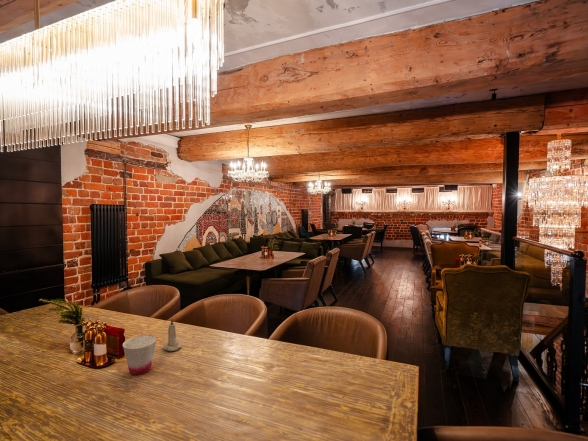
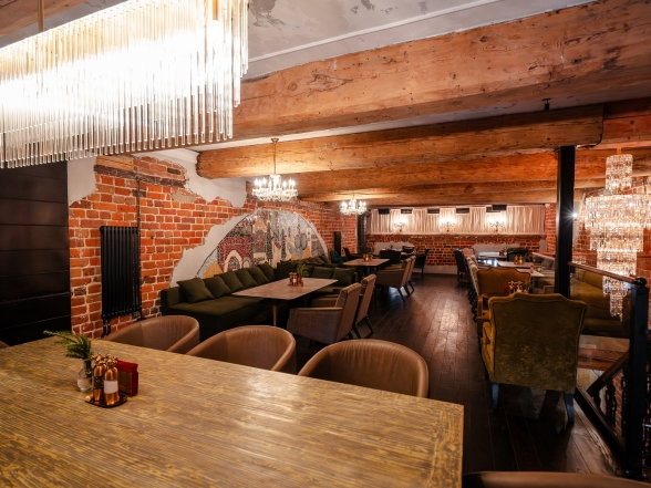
- cup (140, 355)
- candle (171, 332)
